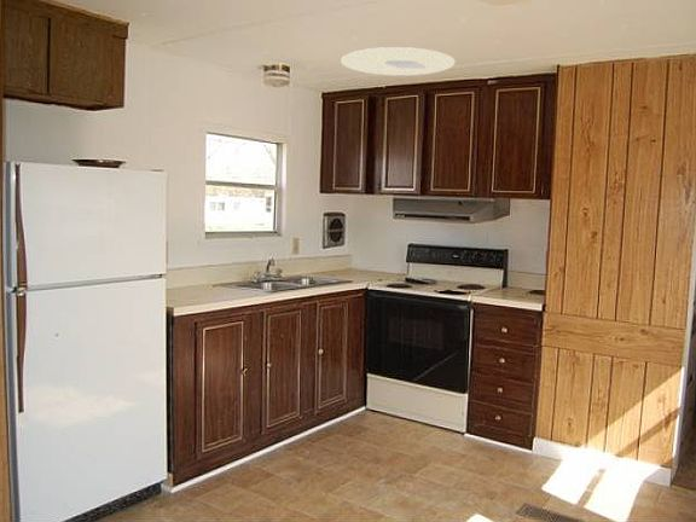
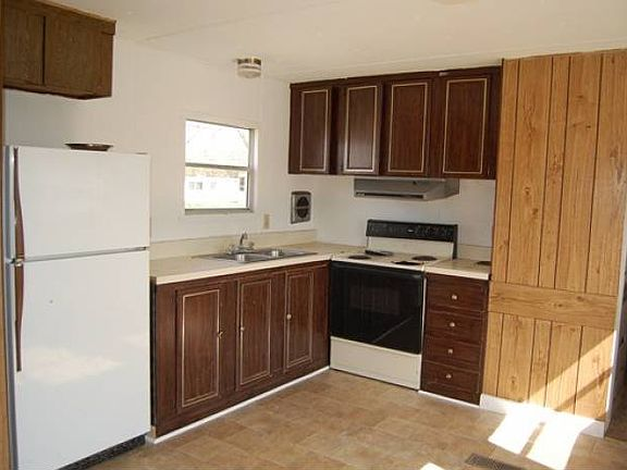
- ceiling light (398, 57)
